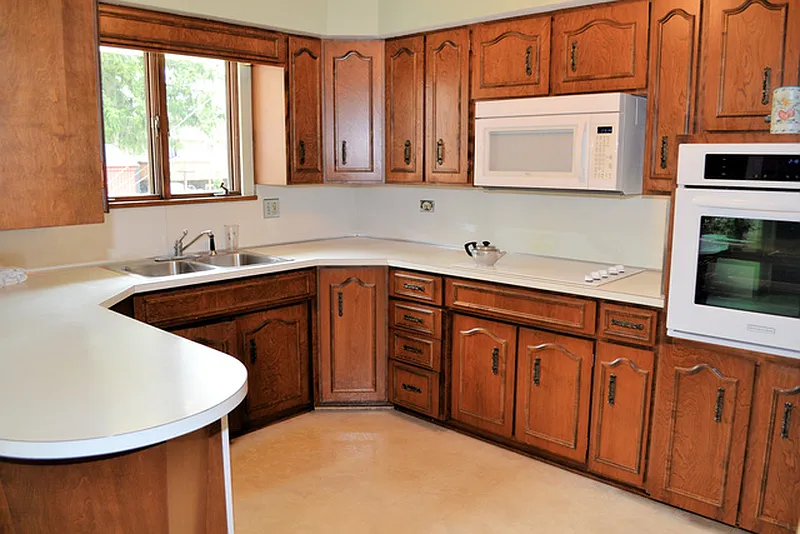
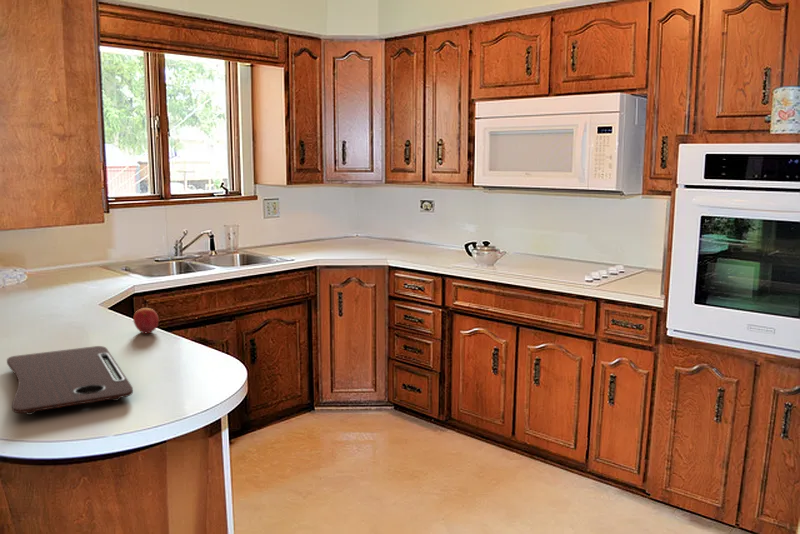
+ fruit (145, 320)
+ cutting board (66, 377)
